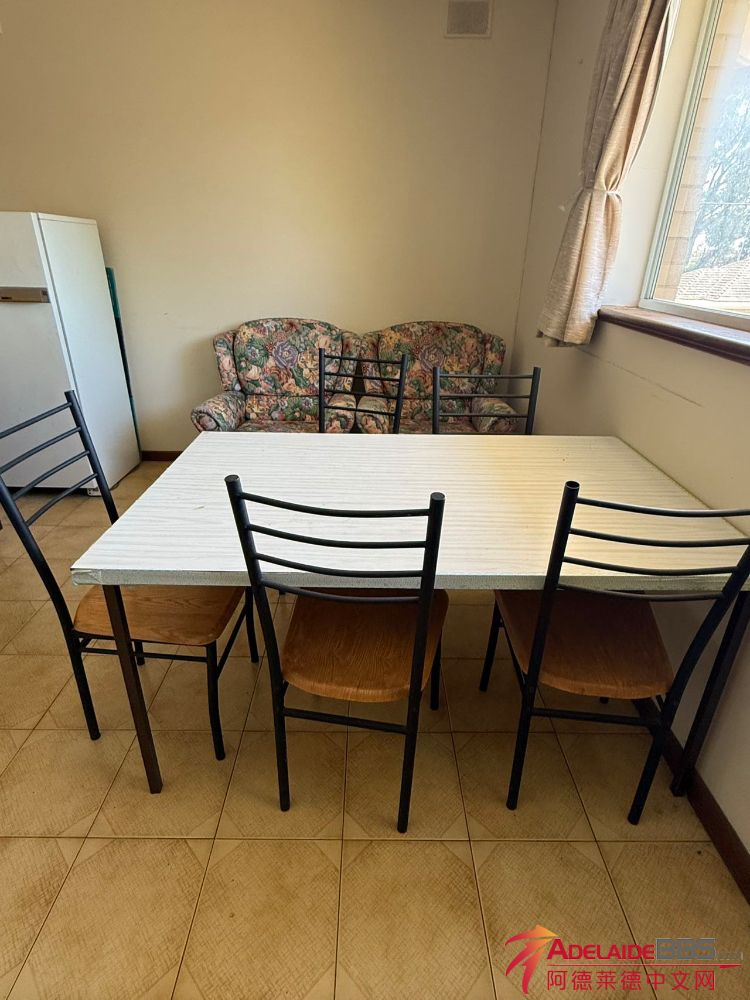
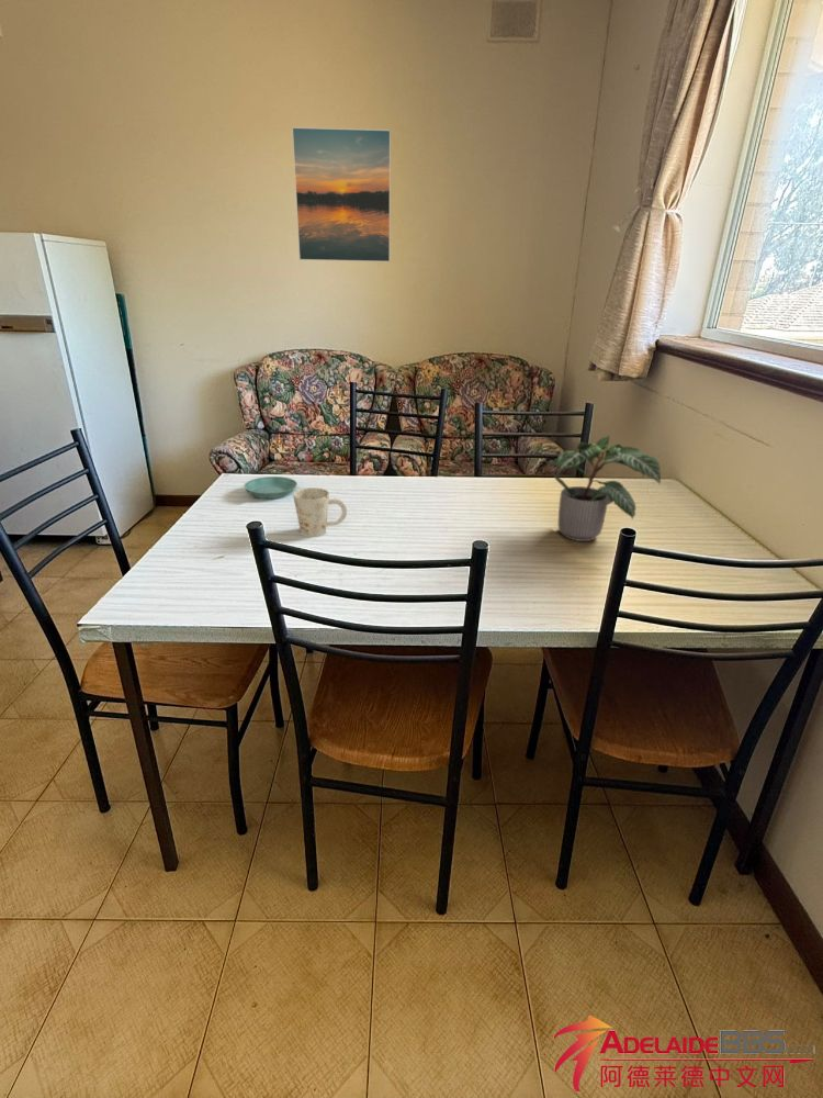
+ saucer (271, 489)
+ mug (320, 512)
+ potted plant (597, 490)
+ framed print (342, 198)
